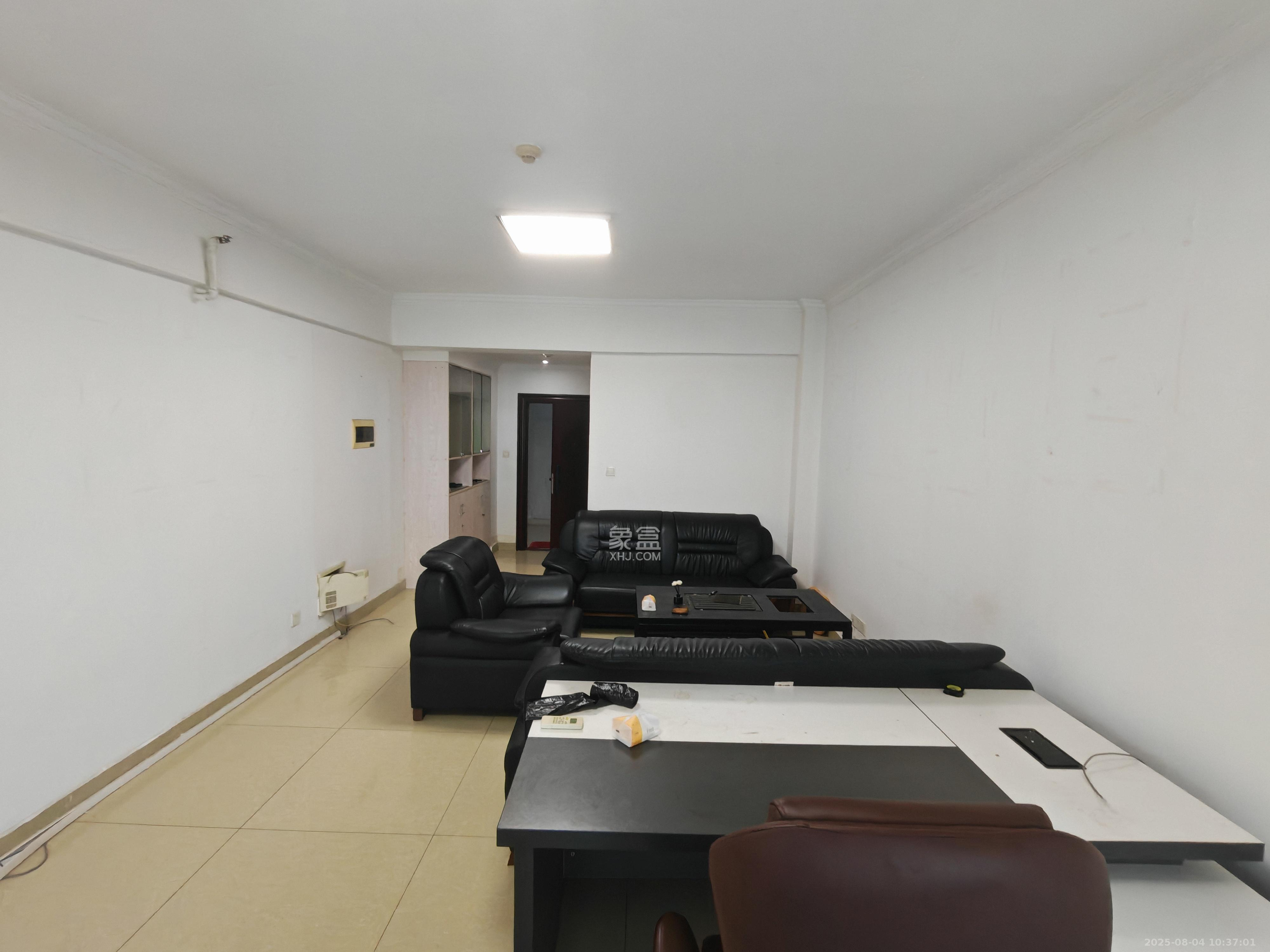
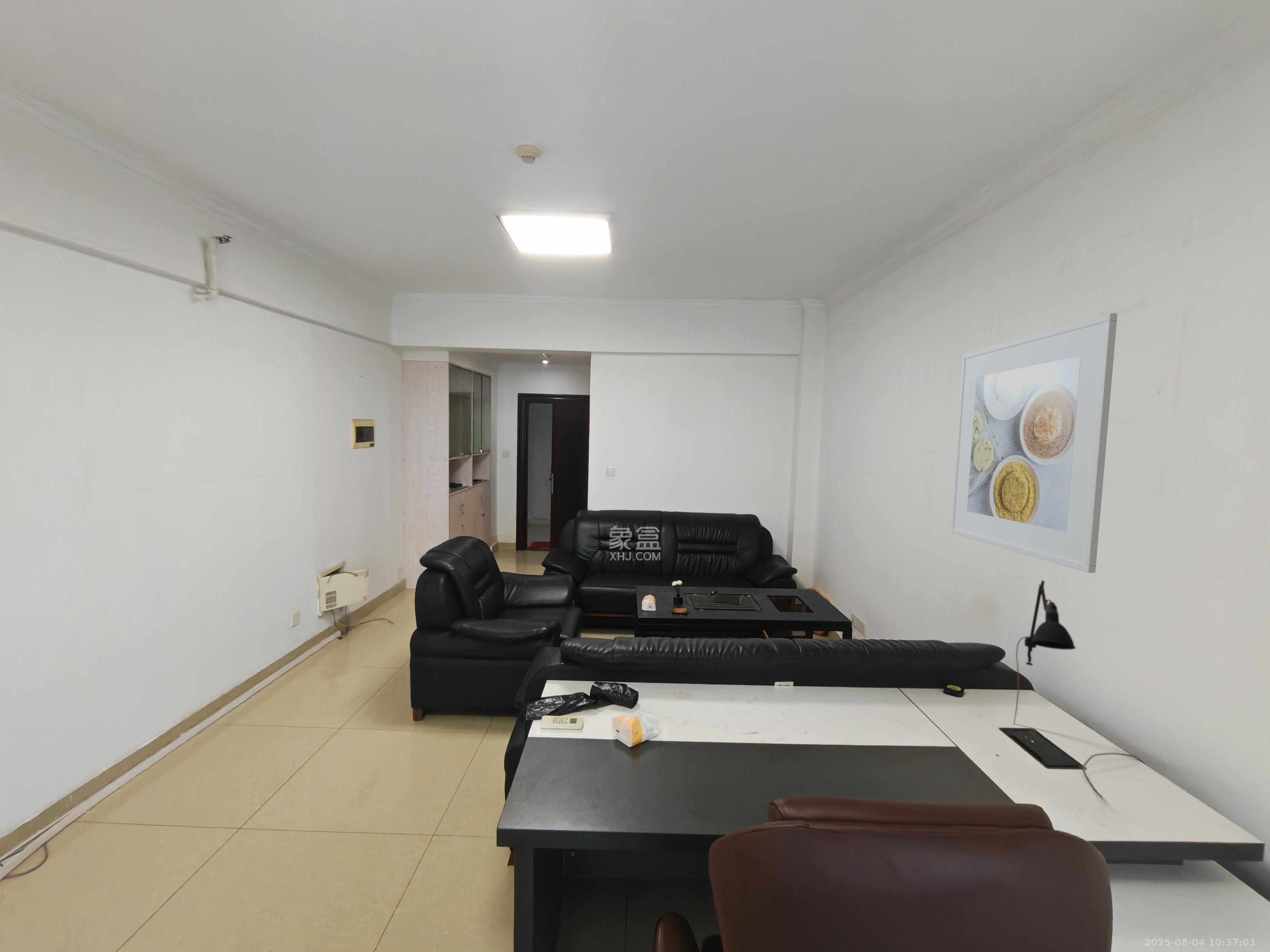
+ desk lamp (1033, 664)
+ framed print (1017, 445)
